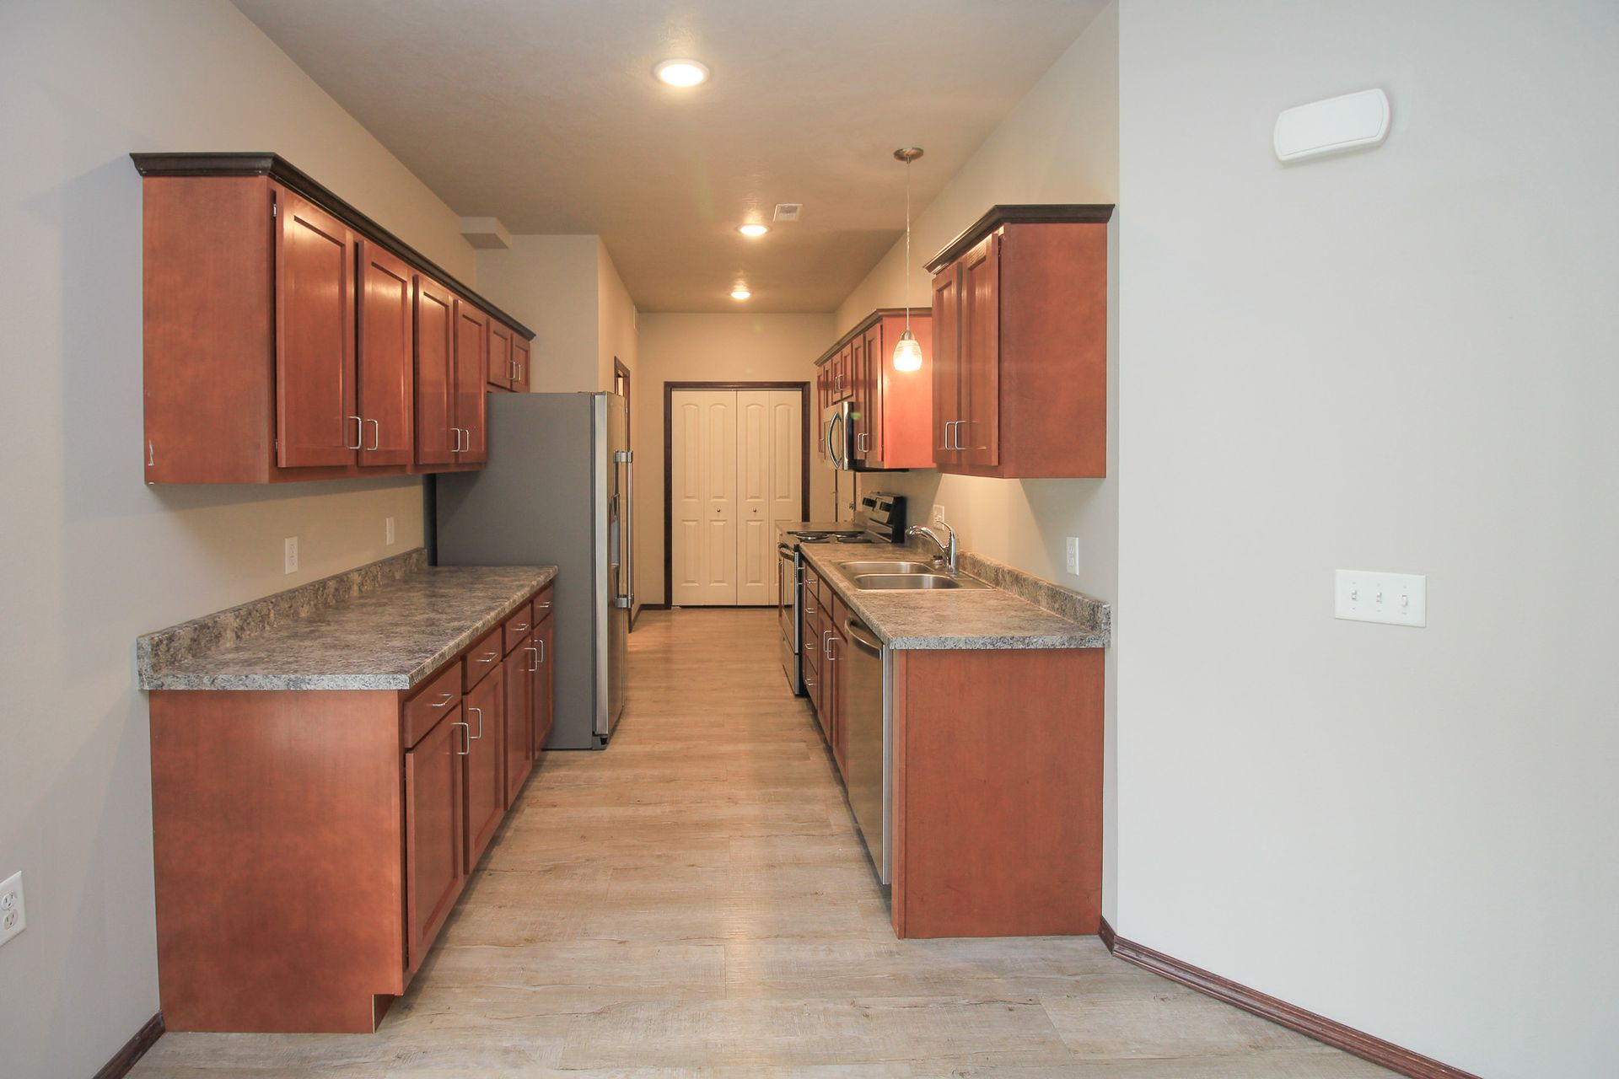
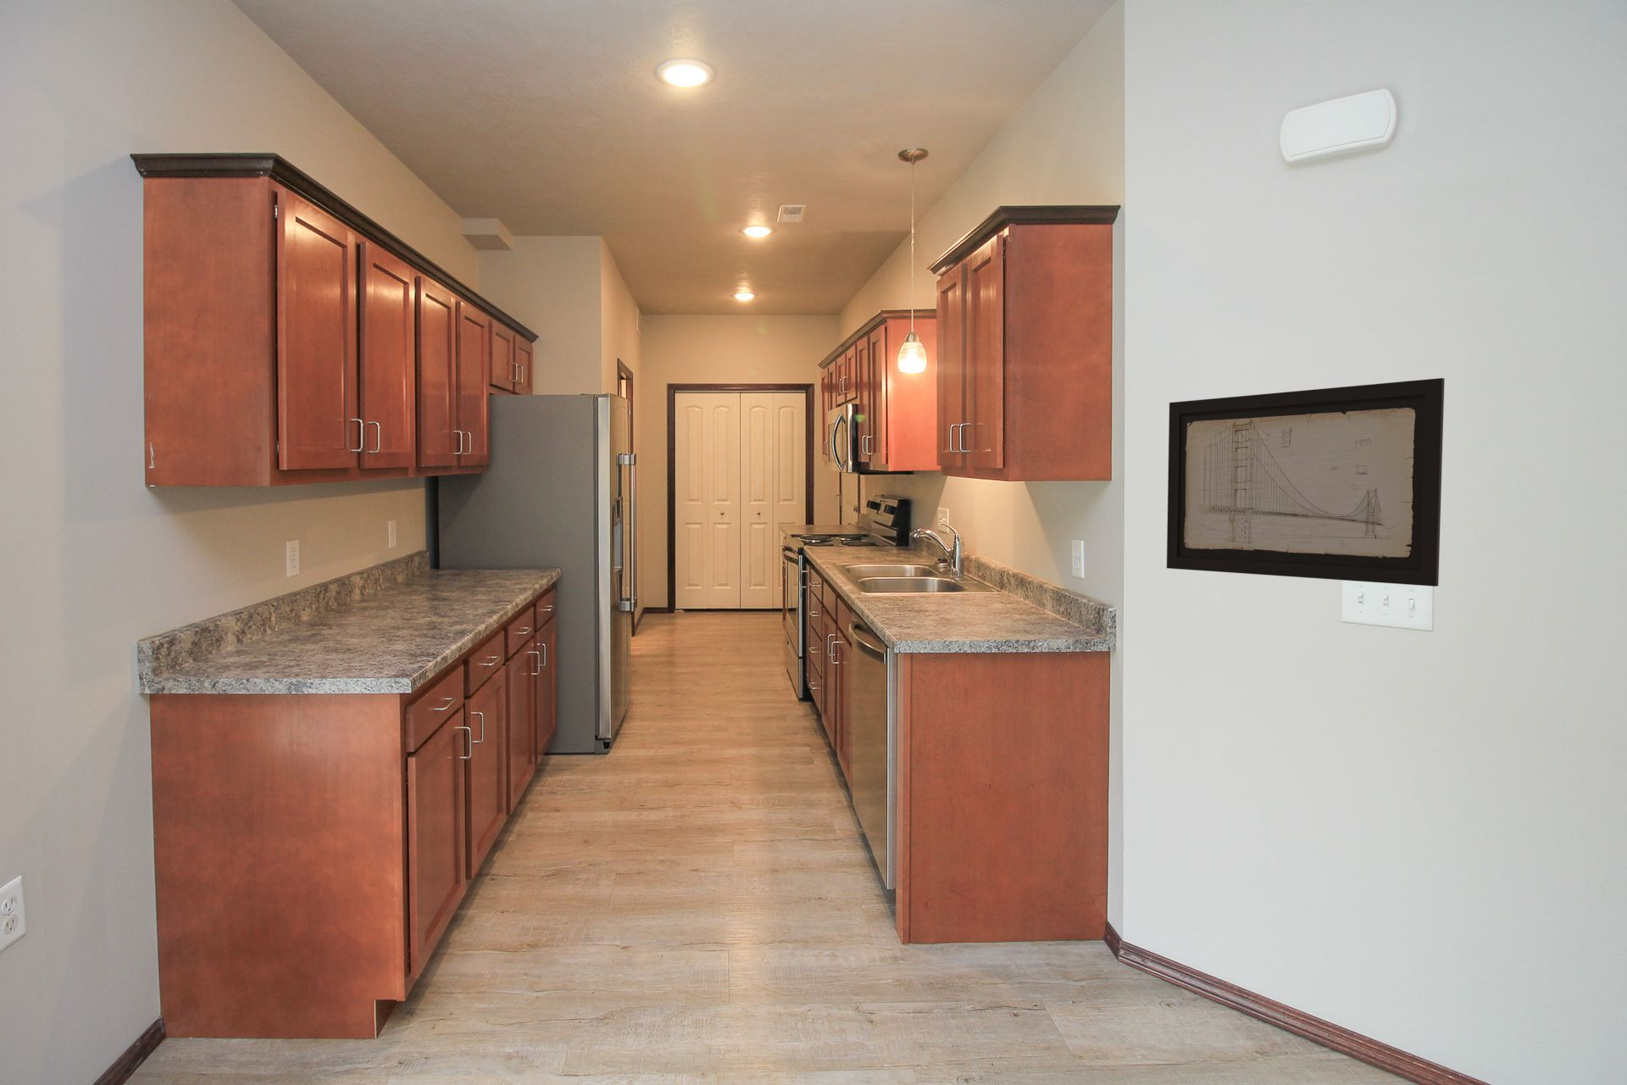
+ wall art (1289, 484)
